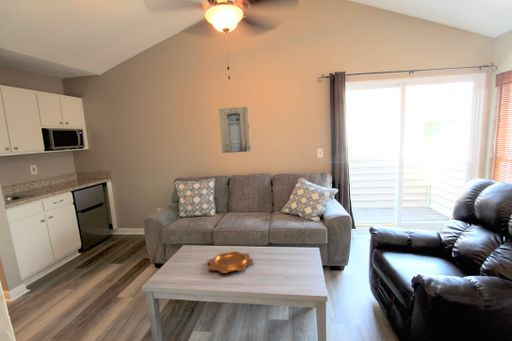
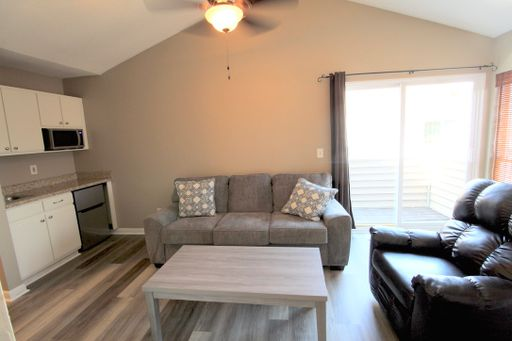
- wall art (235, 130)
- decorative bowl (230, 261)
